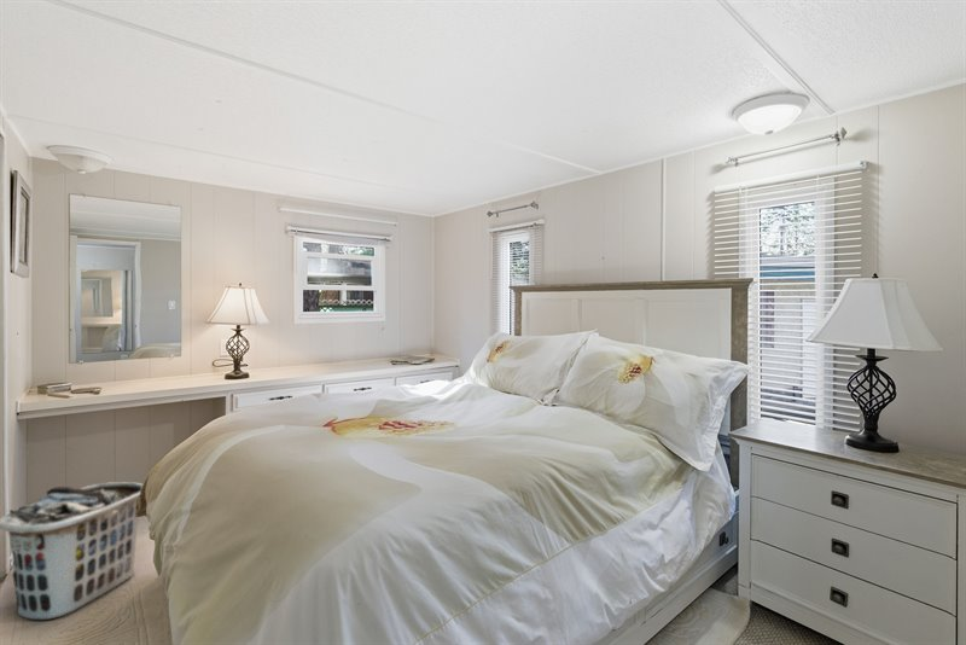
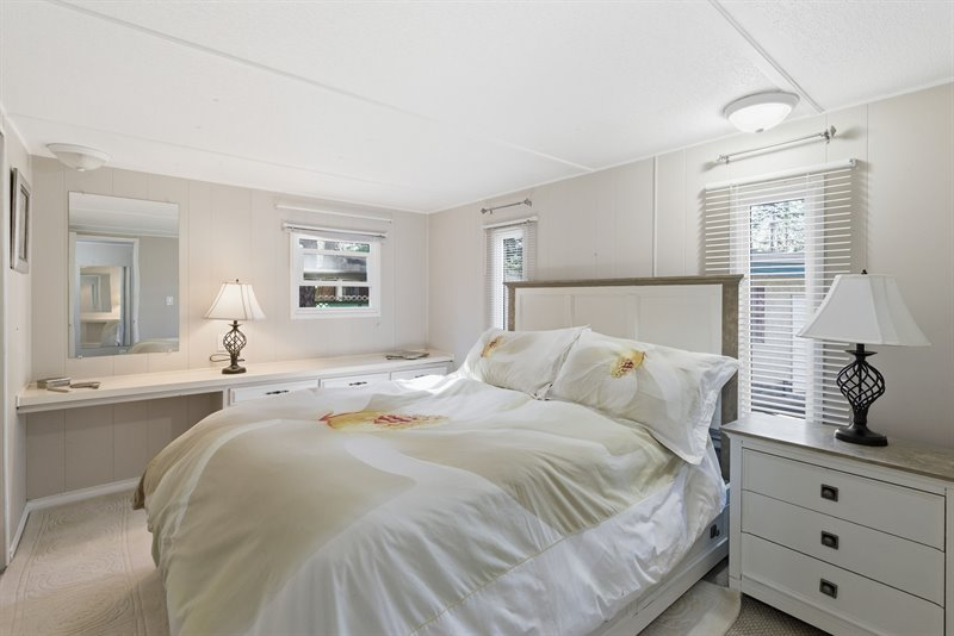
- clothes hamper (80, 538)
